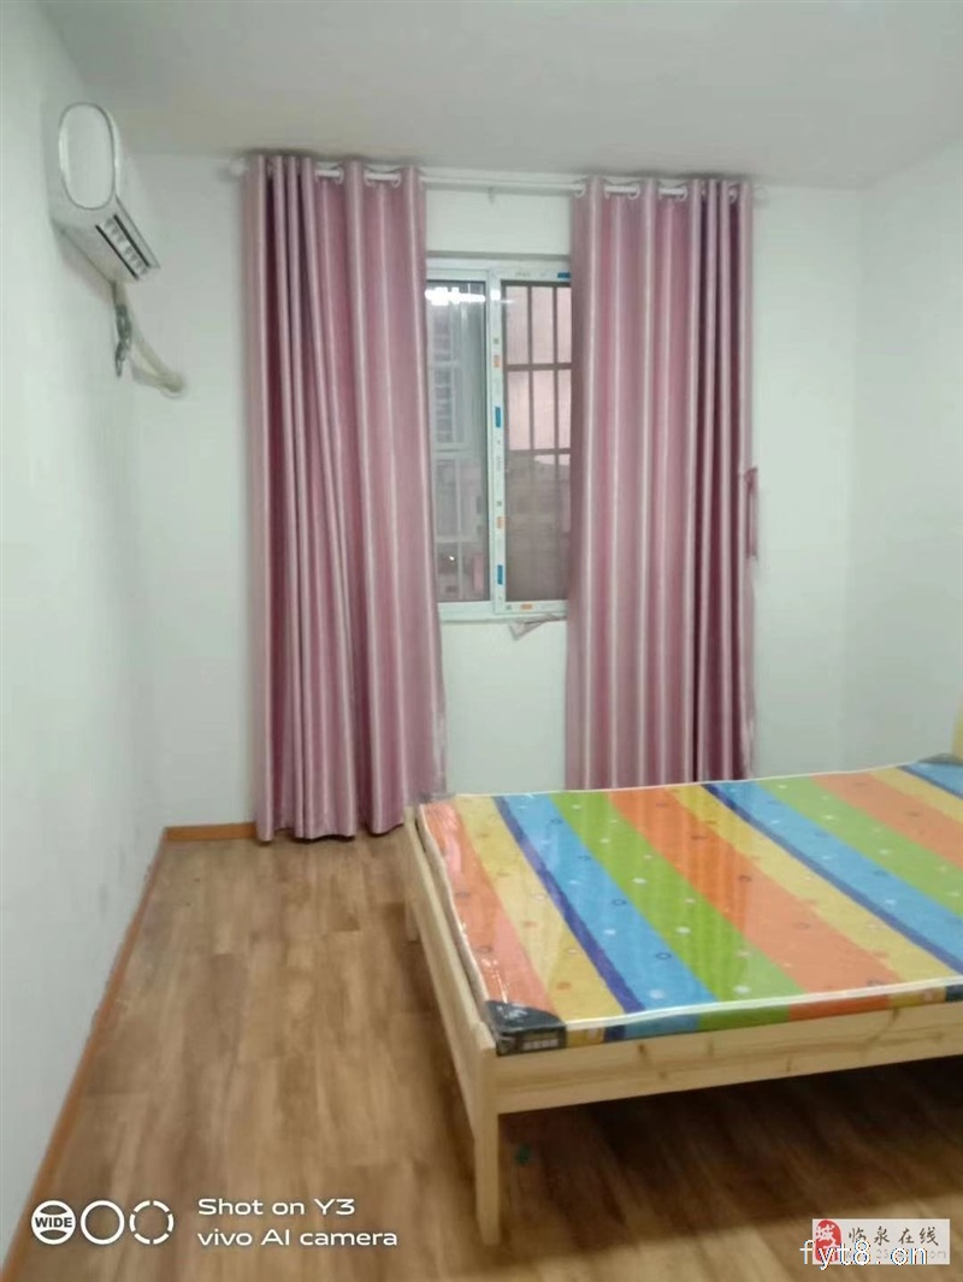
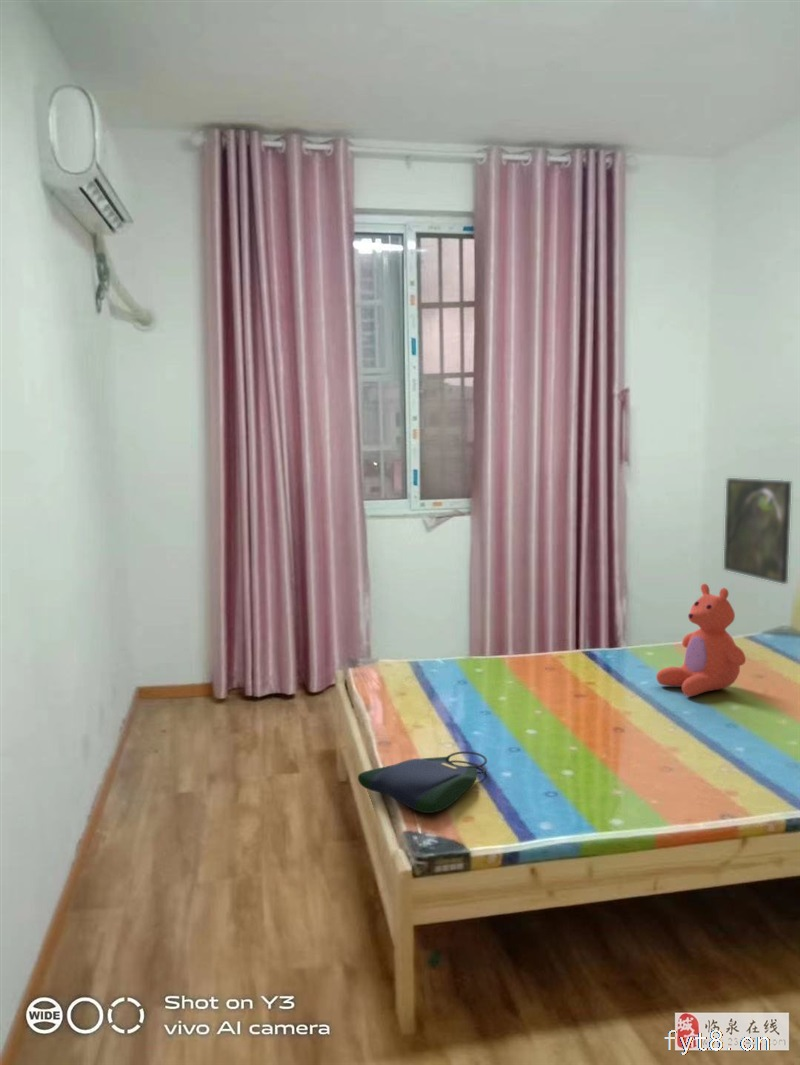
+ handbag (437, 773)
+ teddy bear (699, 638)
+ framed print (755, 528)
